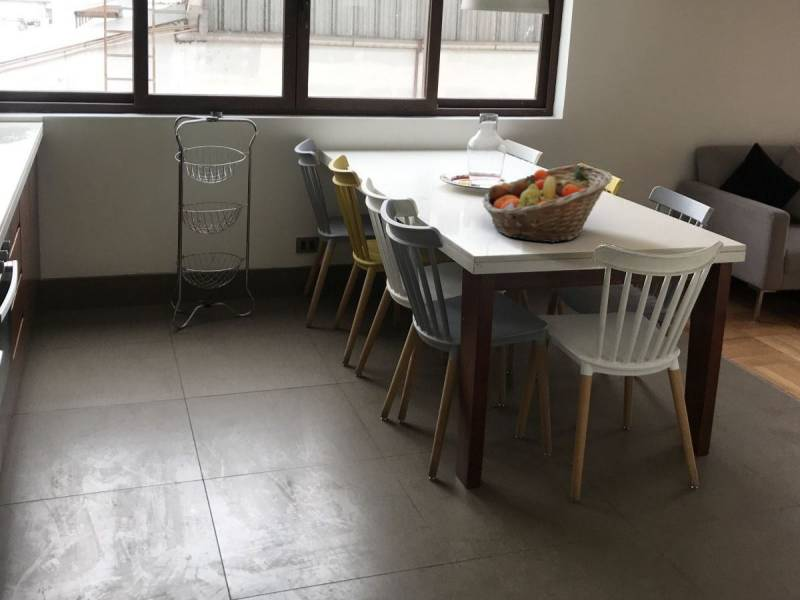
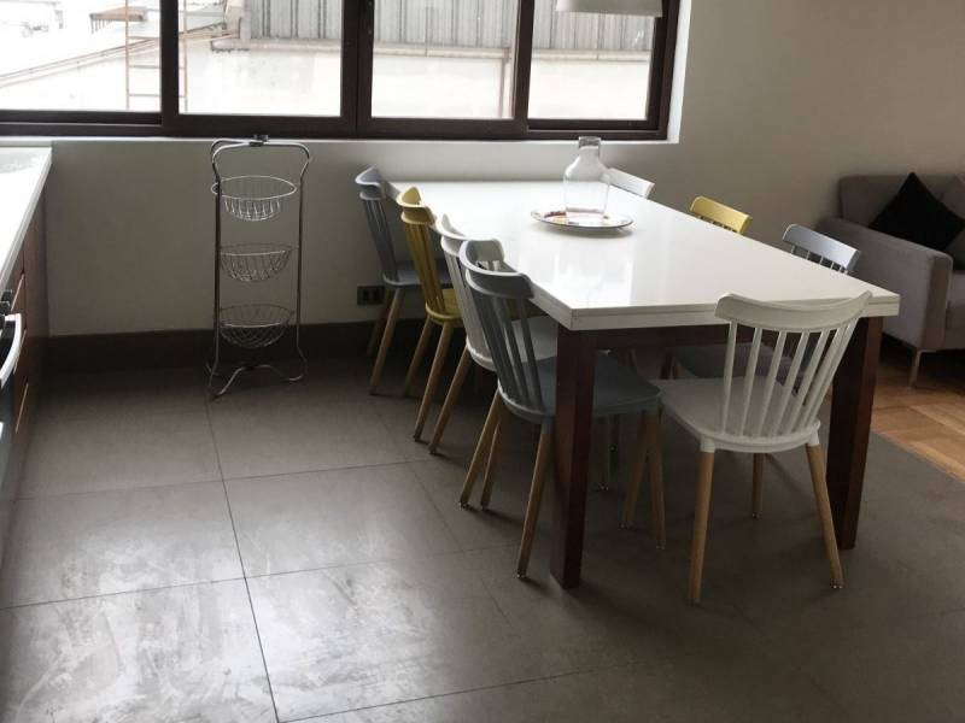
- fruit basket (545, 200)
